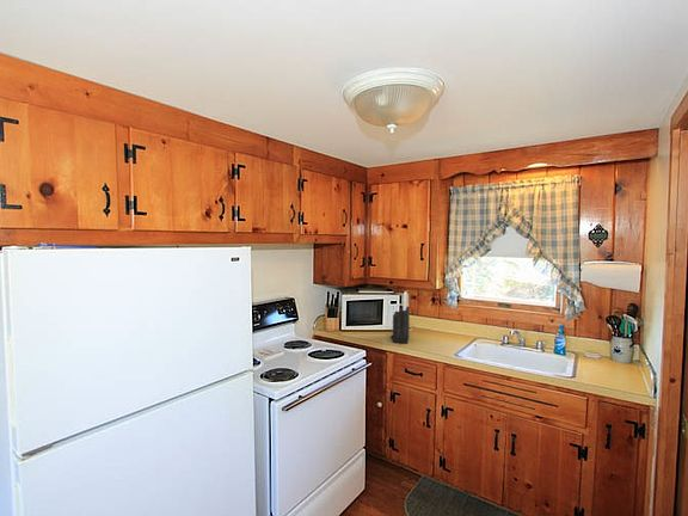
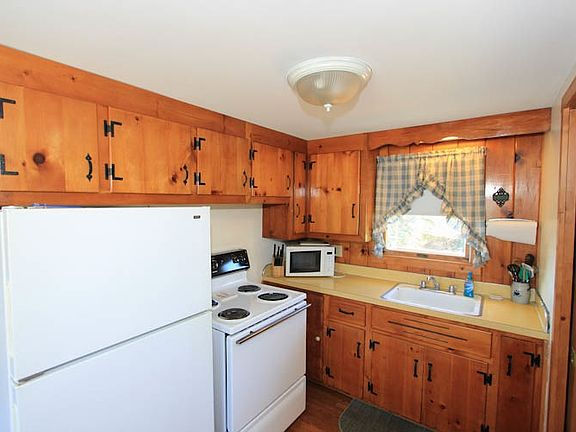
- knife block (399, 315)
